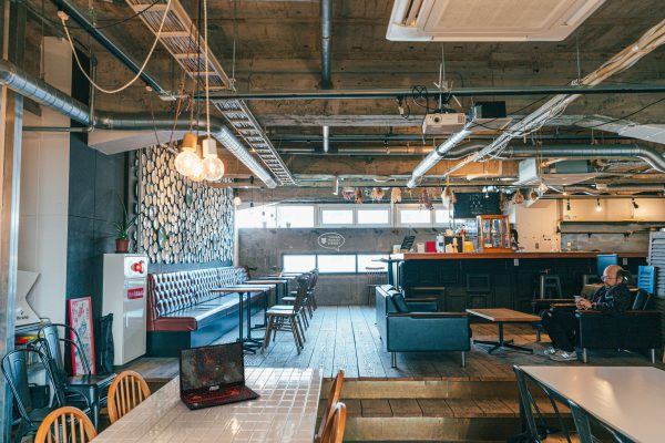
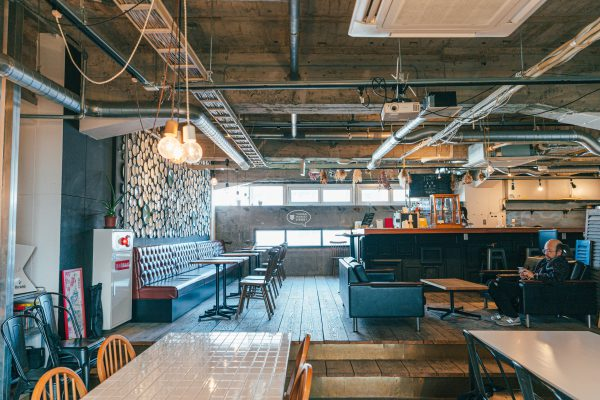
- laptop (218, 373)
